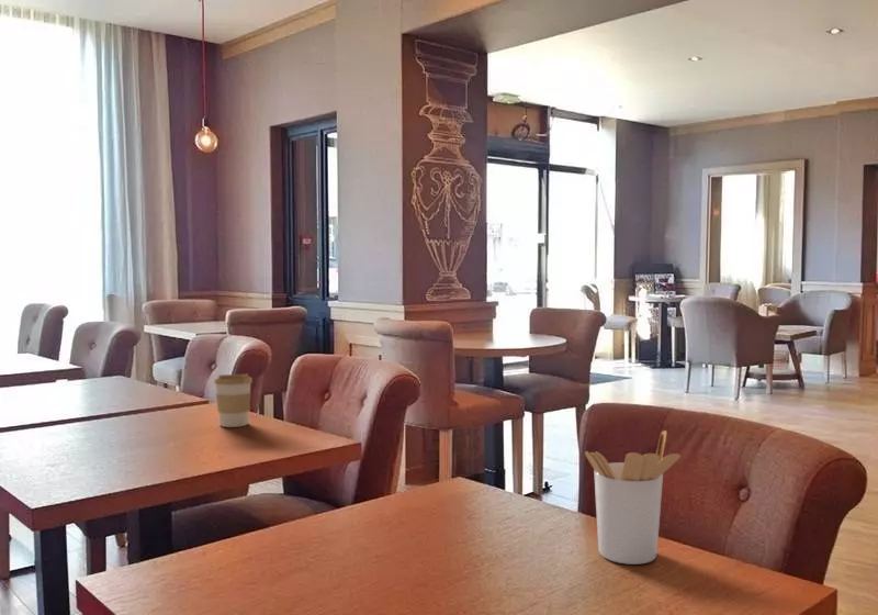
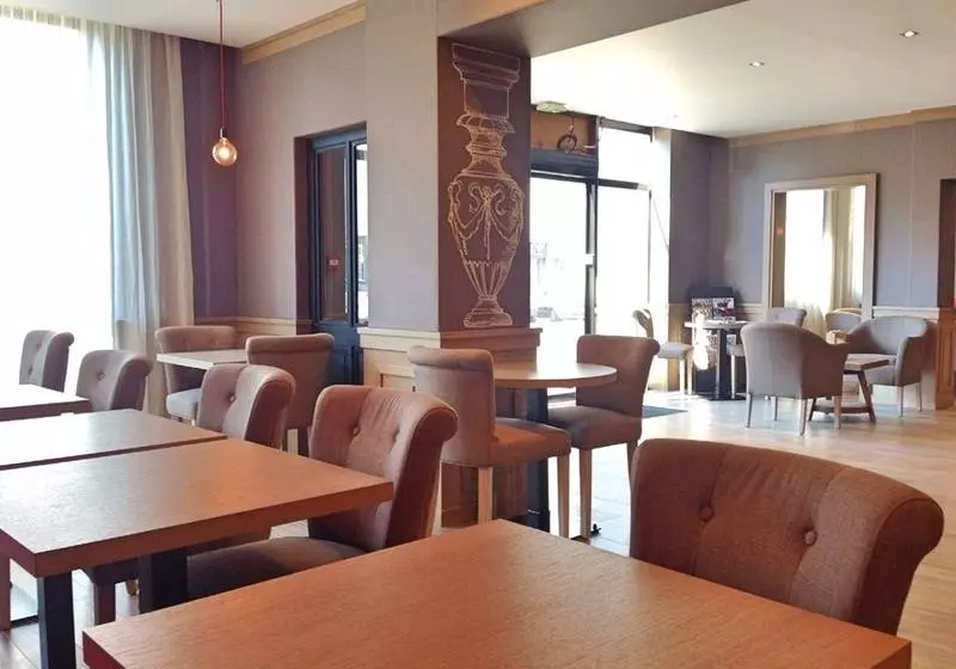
- coffee cup (233, 398)
- utensil holder (635, 497)
